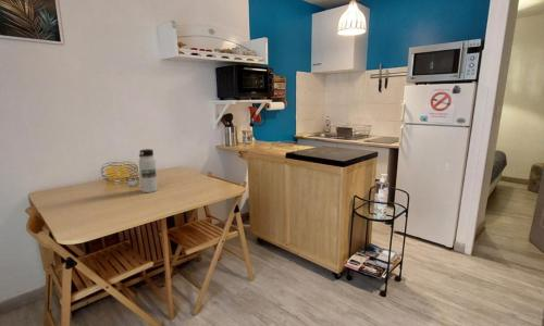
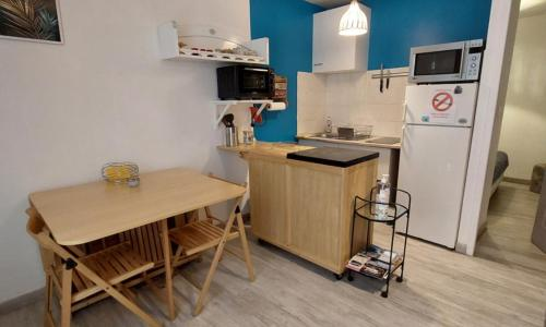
- water bottle (148, 170)
